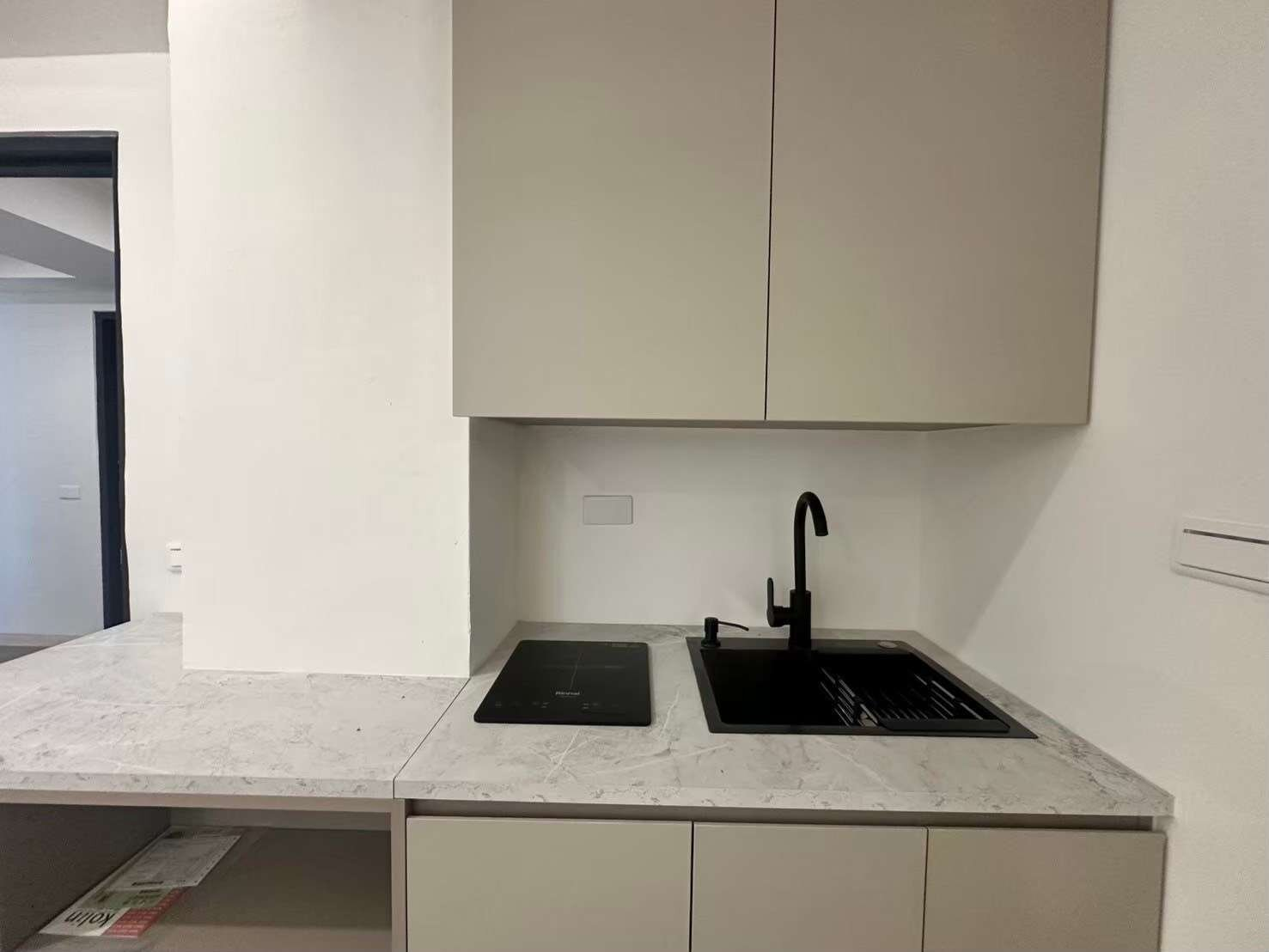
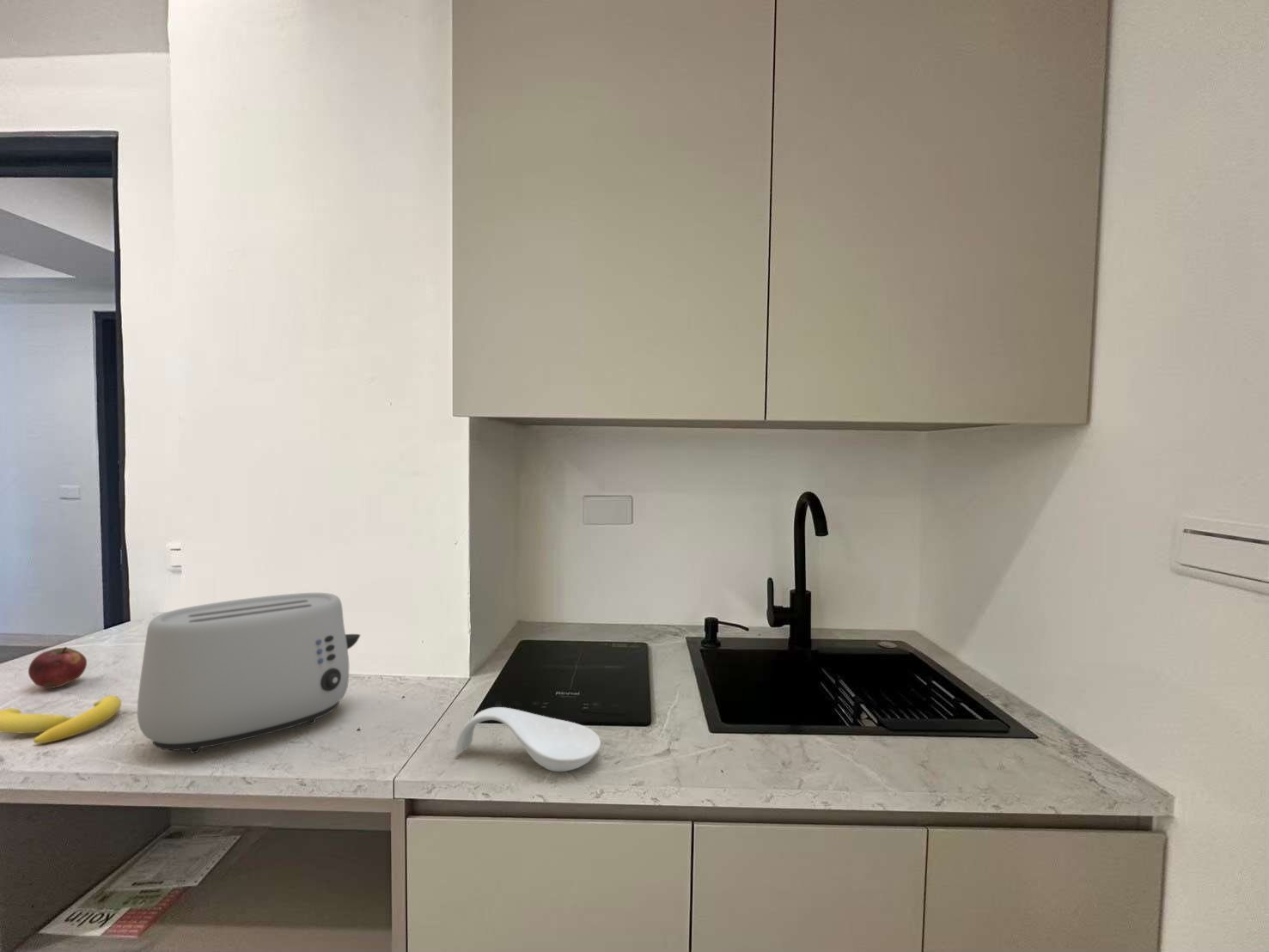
+ banana (58, 715)
+ fruit (58, 666)
+ spoon rest (528, 736)
+ toaster (255, 668)
